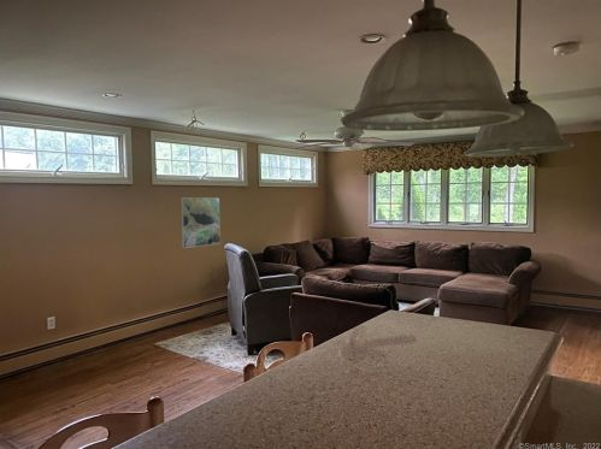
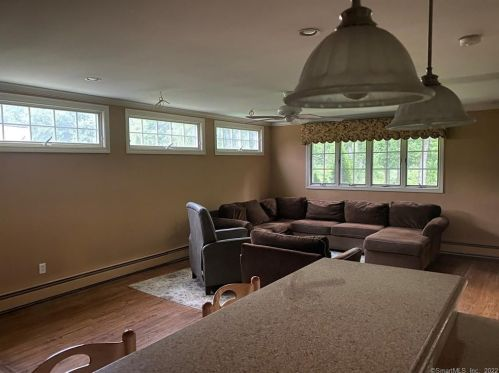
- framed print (201, 221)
